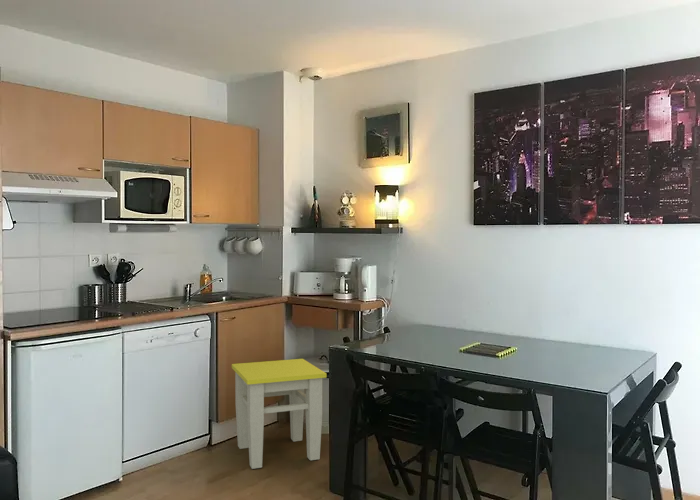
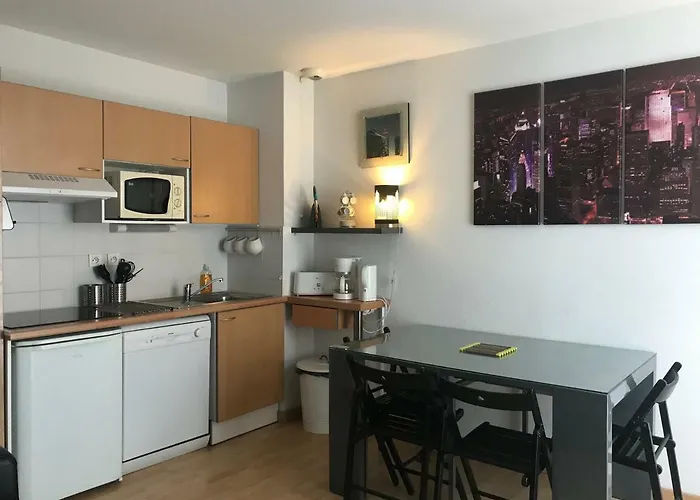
- stool (277, 410)
